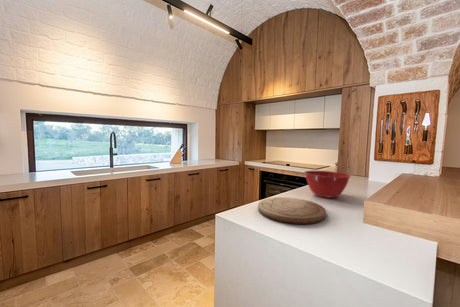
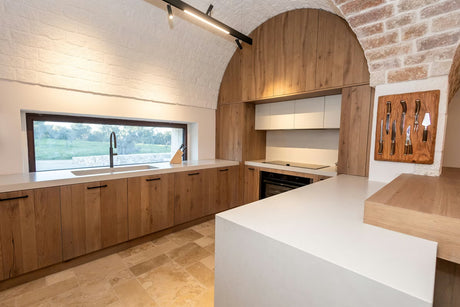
- mixing bowl (326, 184)
- cutting board (290, 208)
